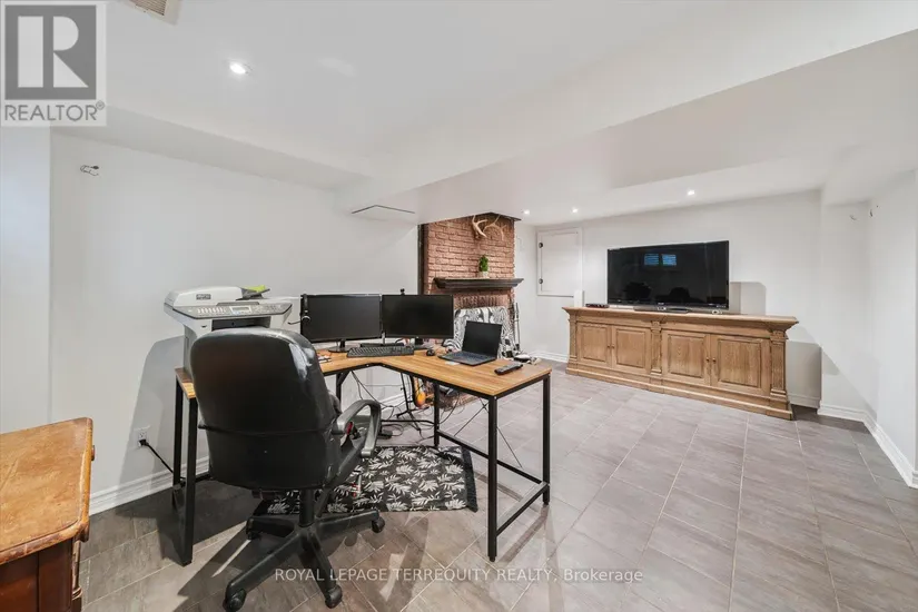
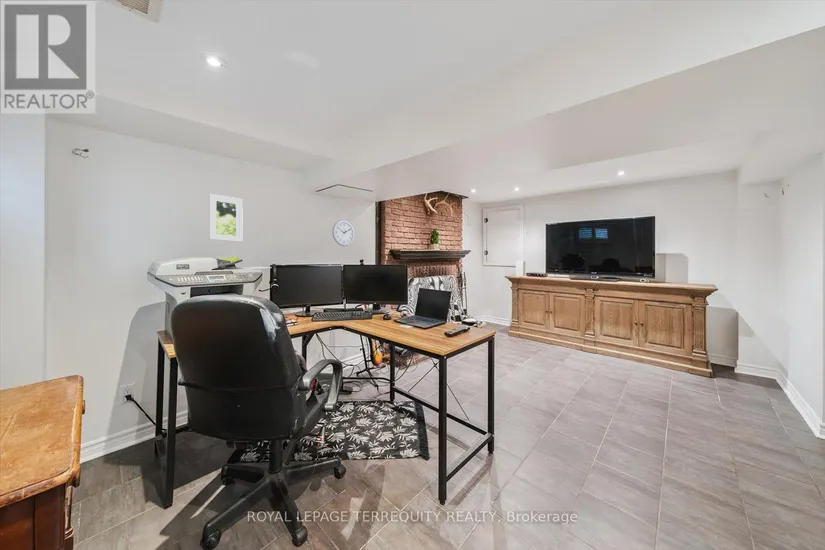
+ wall clock (344, 233)
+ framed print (226, 218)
